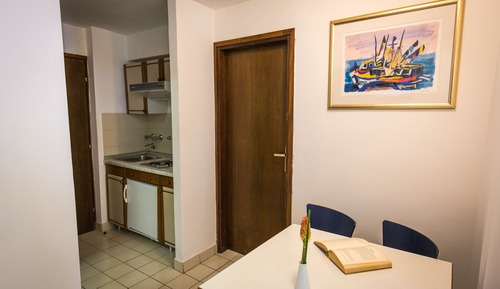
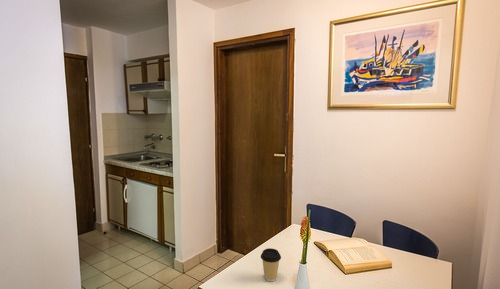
+ coffee cup (270, 265)
